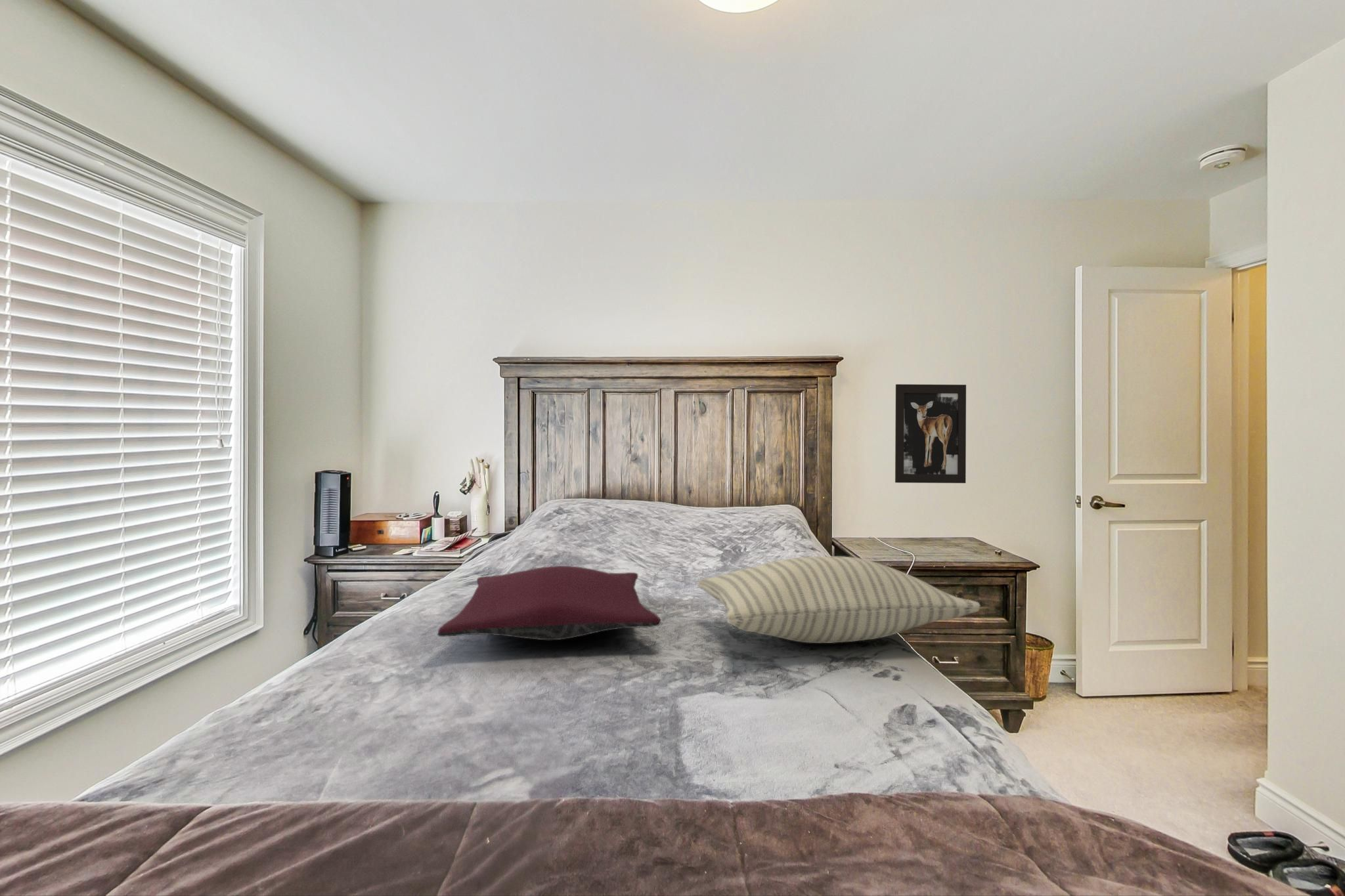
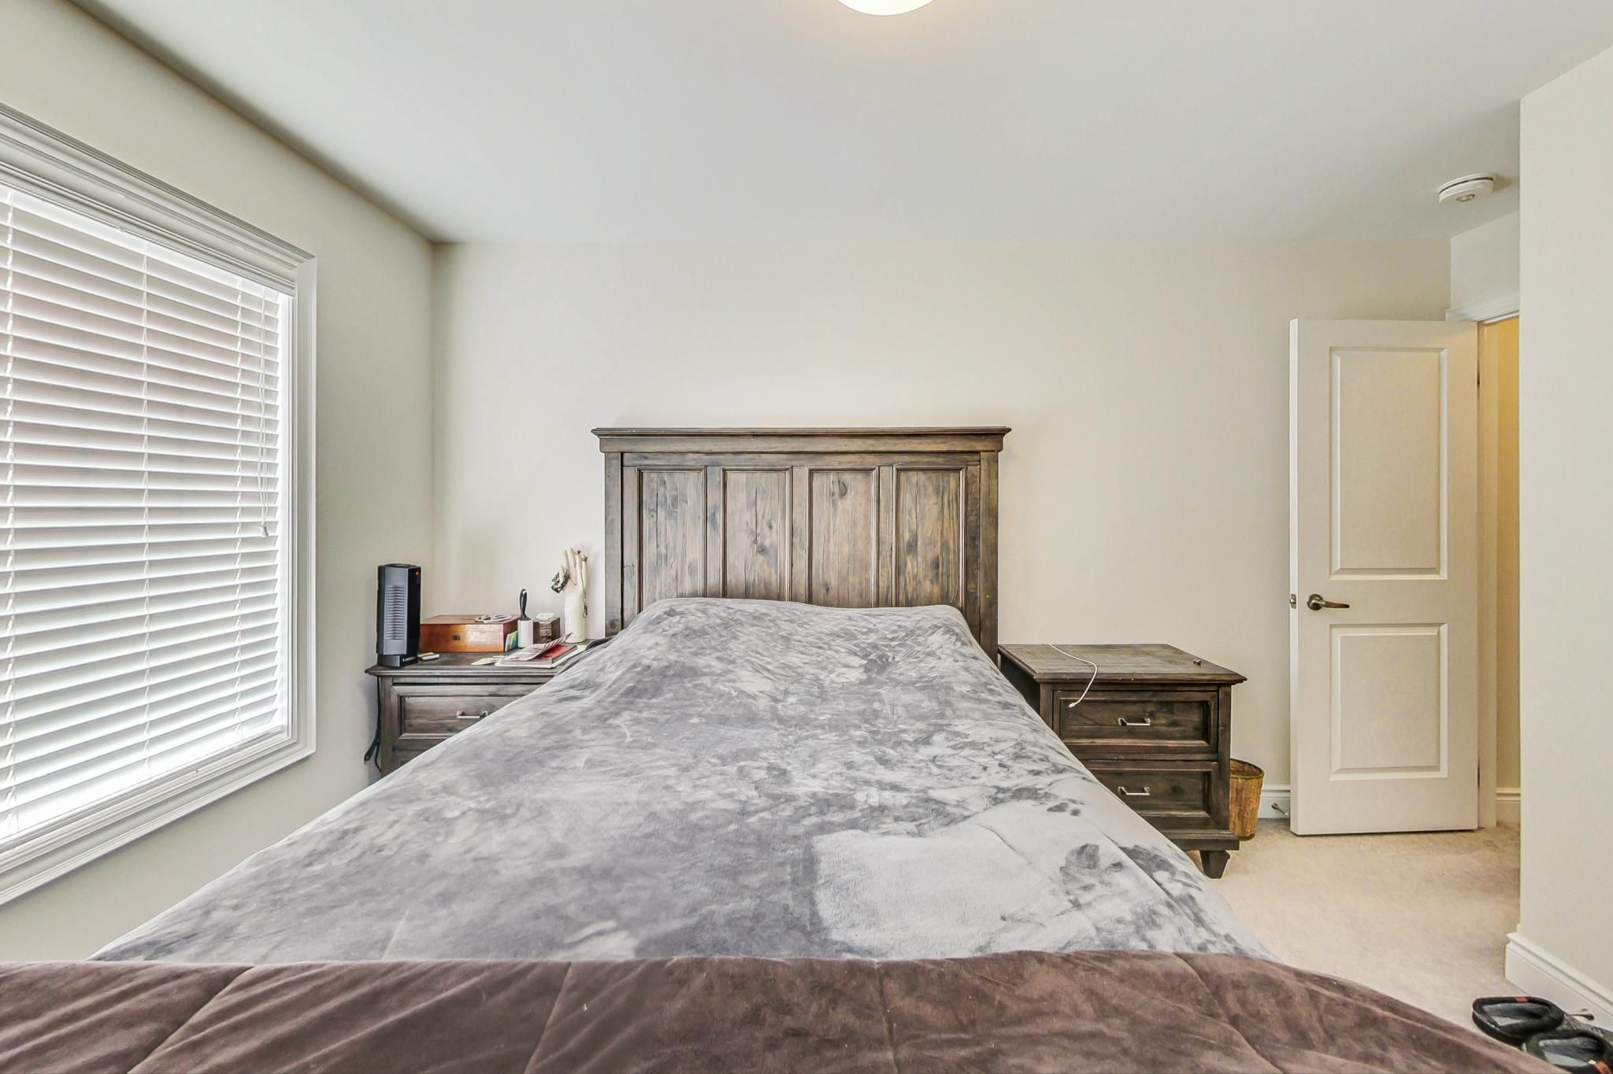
- pillow (826, 598)
- wall art (931, 433)
- pillow (556, 599)
